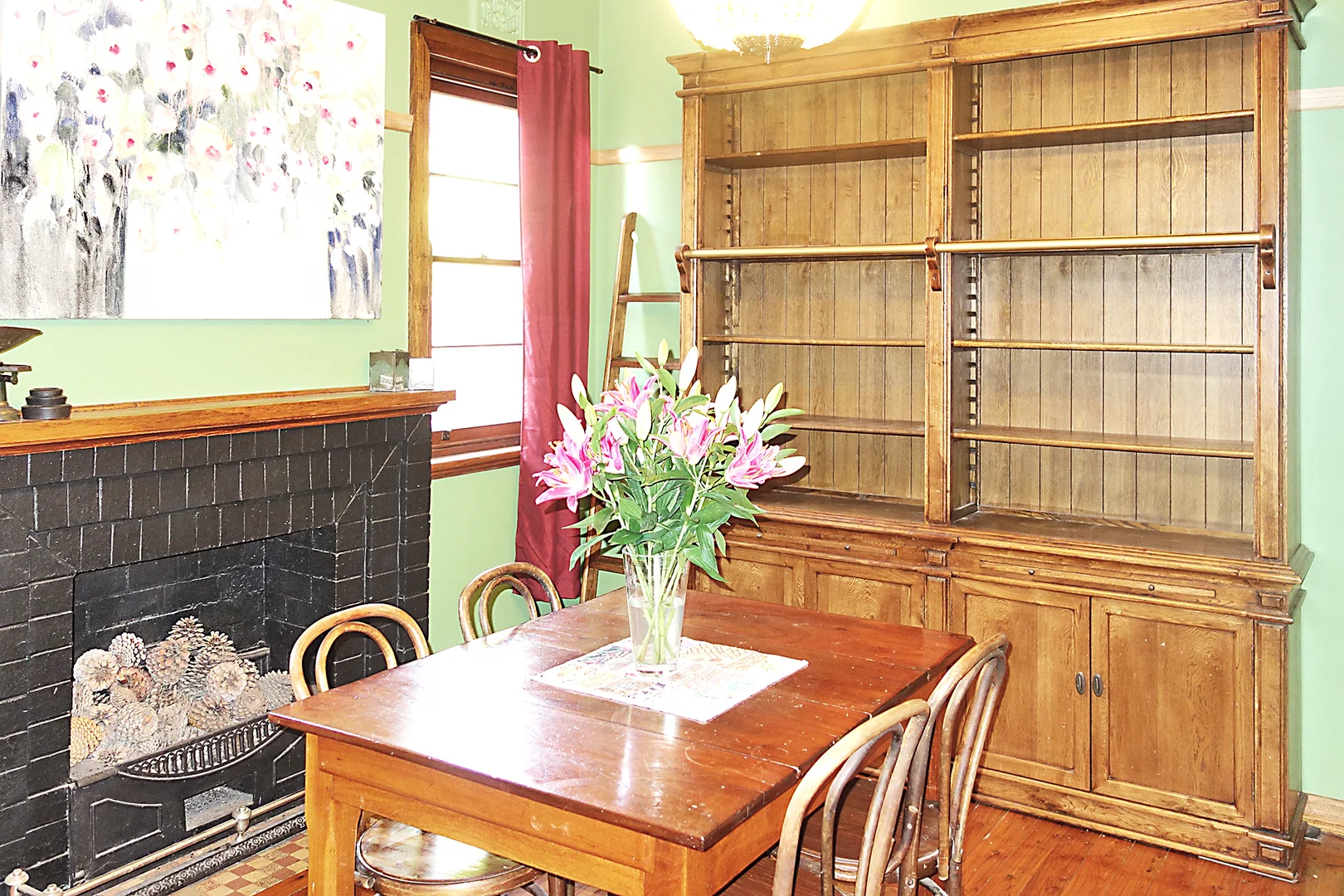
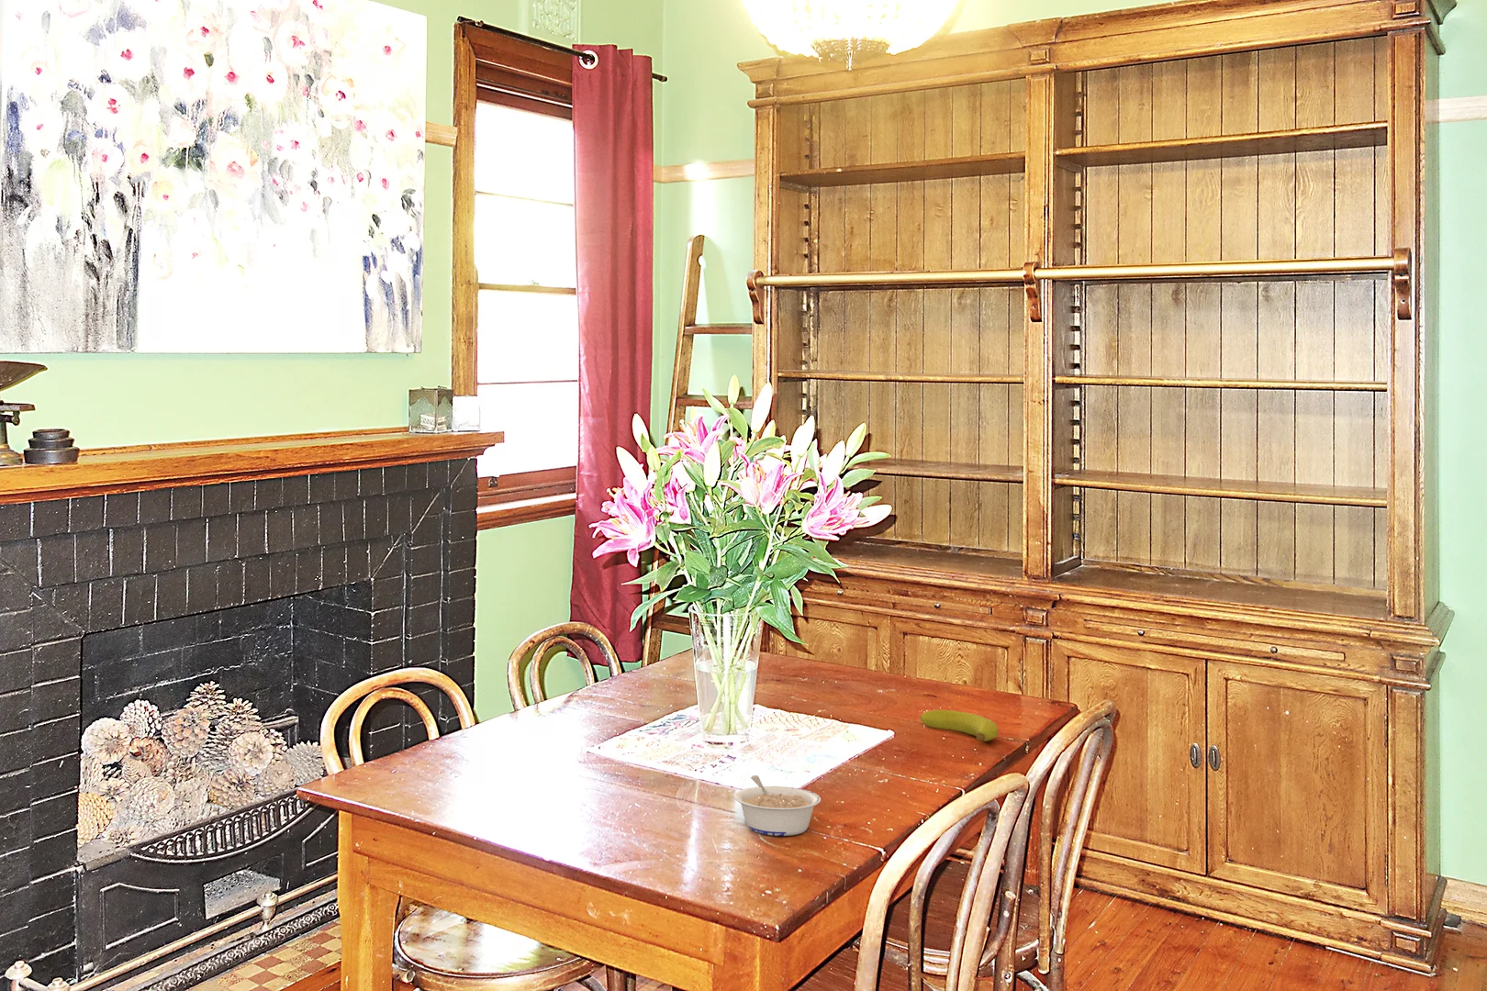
+ legume (773, 809)
+ fruit (957, 726)
